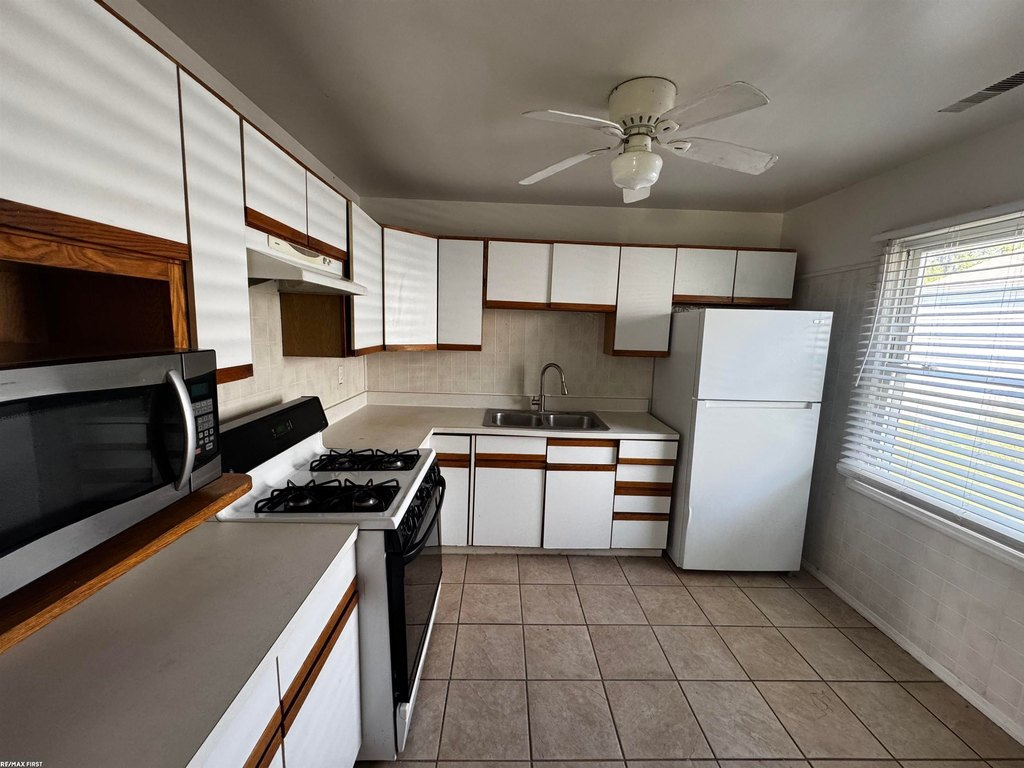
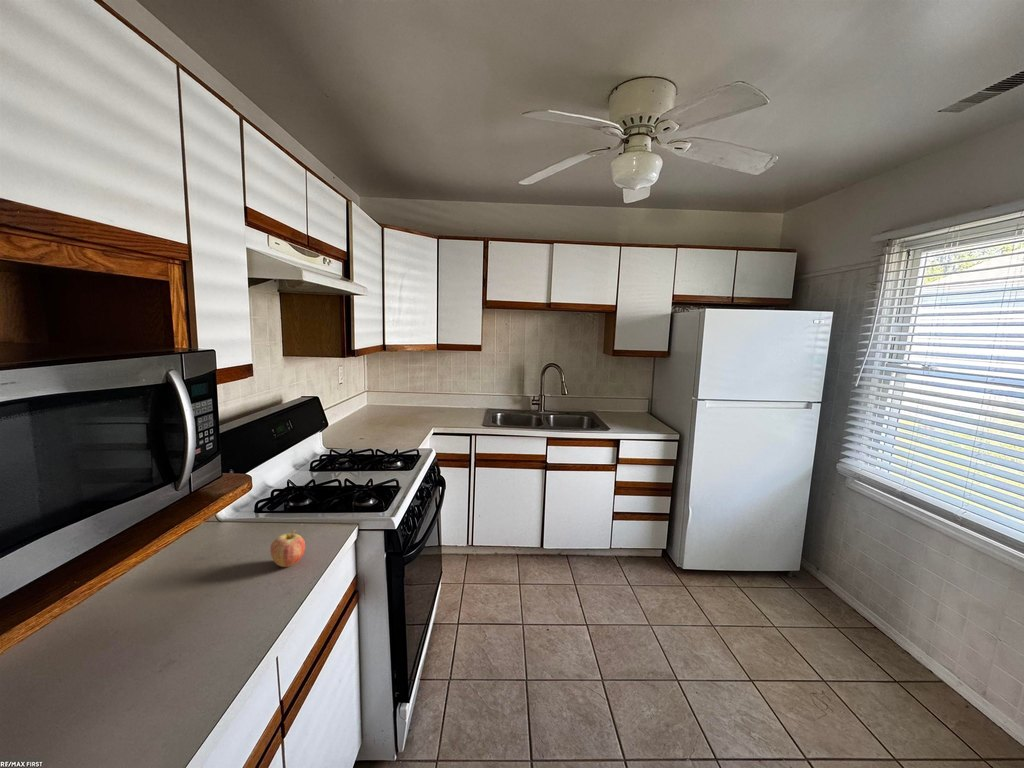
+ fruit (288, 548)
